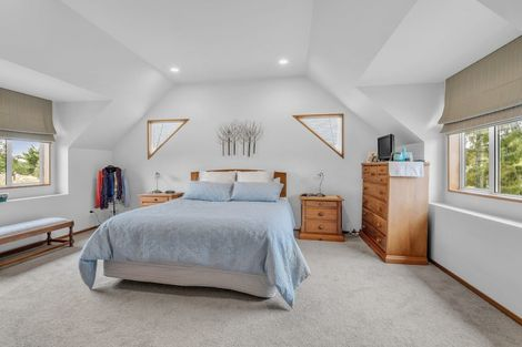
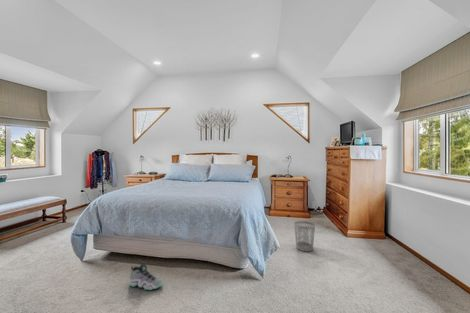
+ sneaker (145, 273)
+ wastebasket (304, 236)
